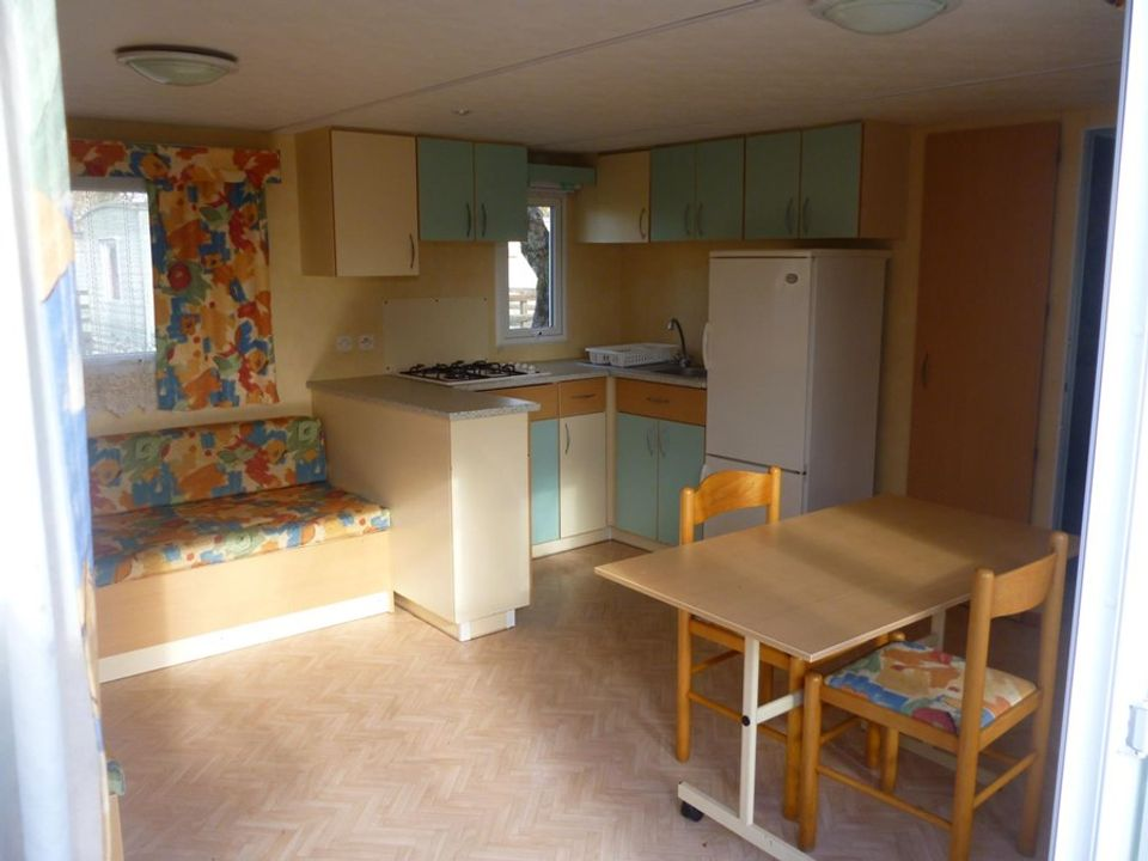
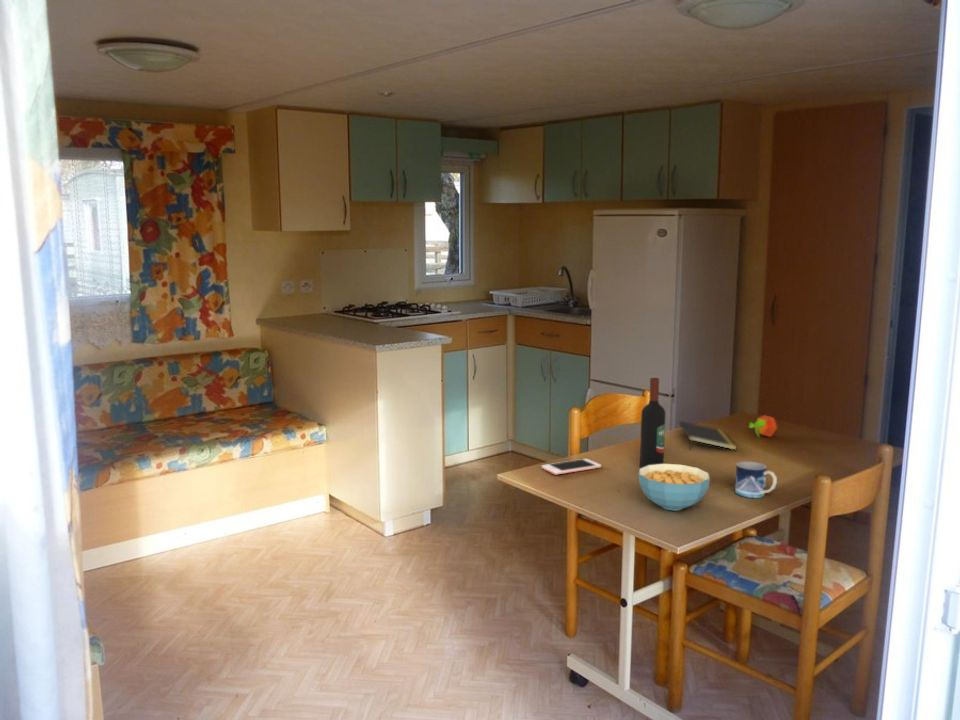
+ cell phone (571, 466)
+ cereal bowl (673, 490)
+ fruit (763, 426)
+ notepad (706, 434)
+ wine bottle (653, 424)
+ mug (756, 480)
